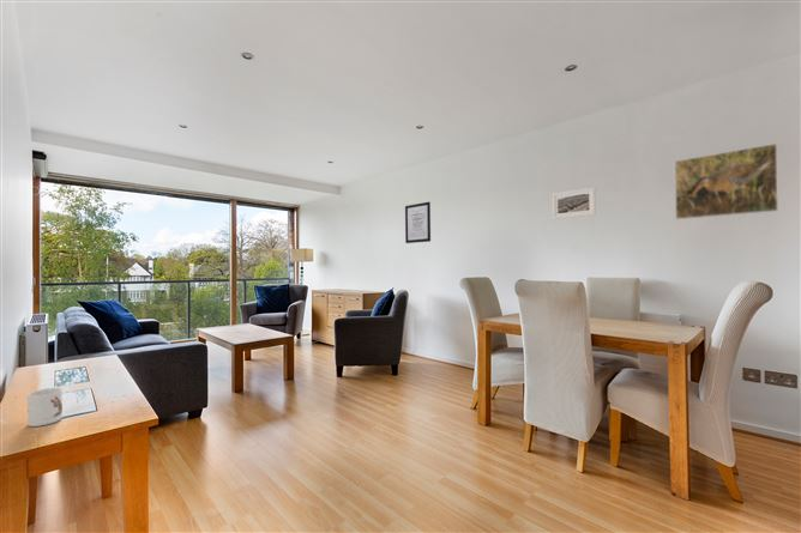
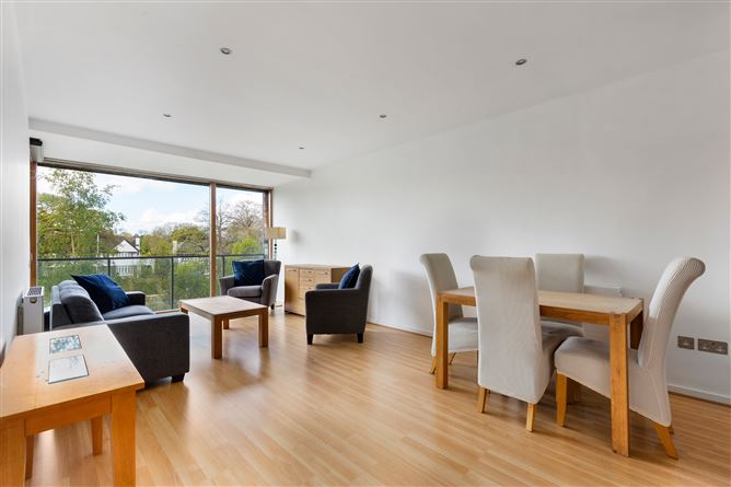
- wall art (417, 223)
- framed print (573, 204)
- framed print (722, 183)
- mug (48, 404)
